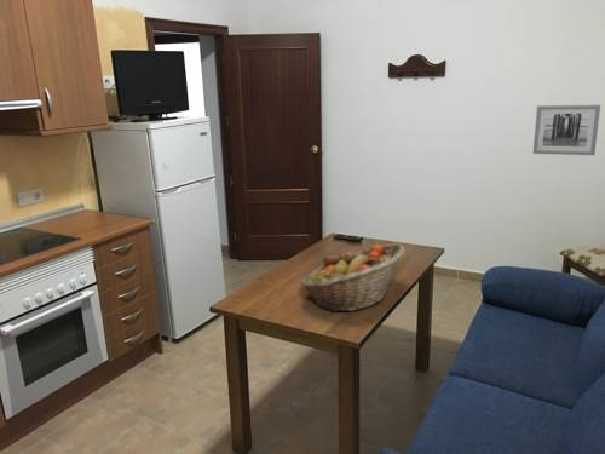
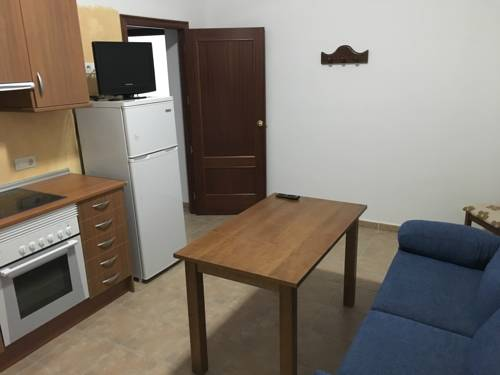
- wall art (565, 130)
- fruit basket (353, 272)
